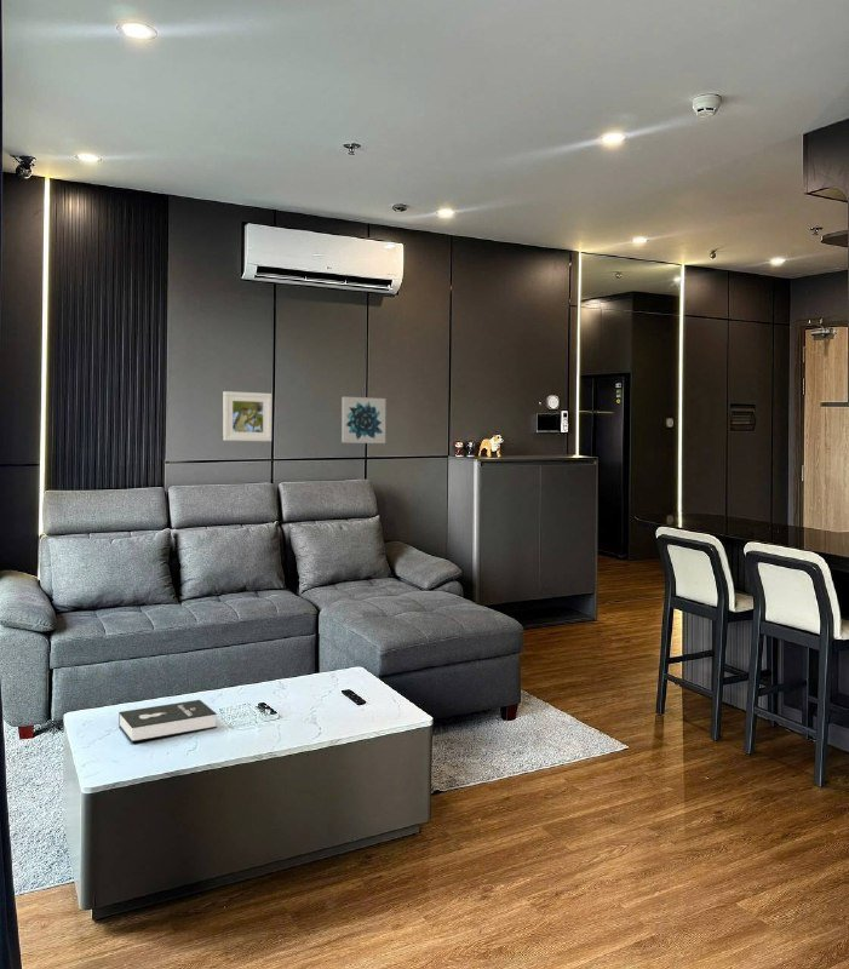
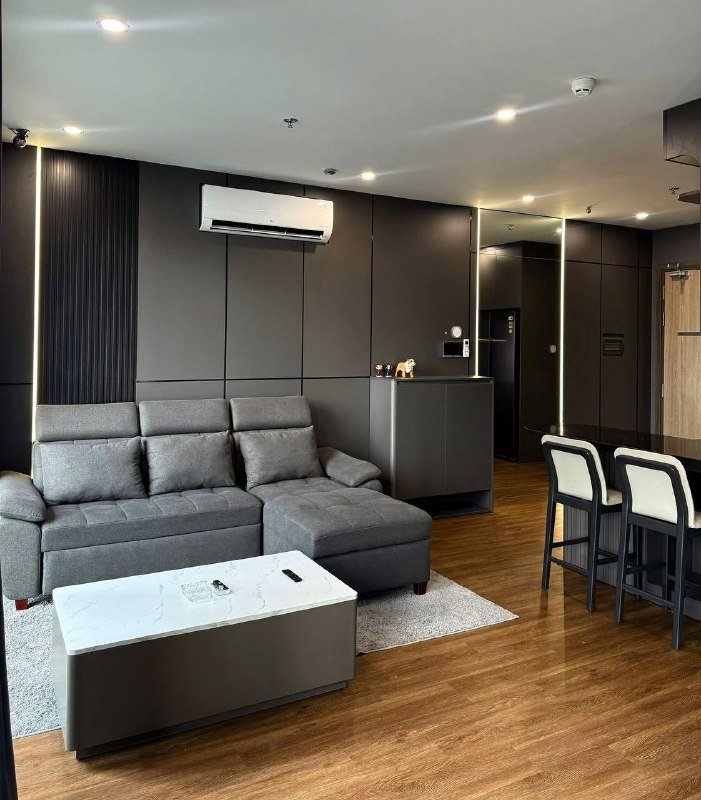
- wall art (363, 420)
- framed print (247, 417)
- booklet (167, 719)
